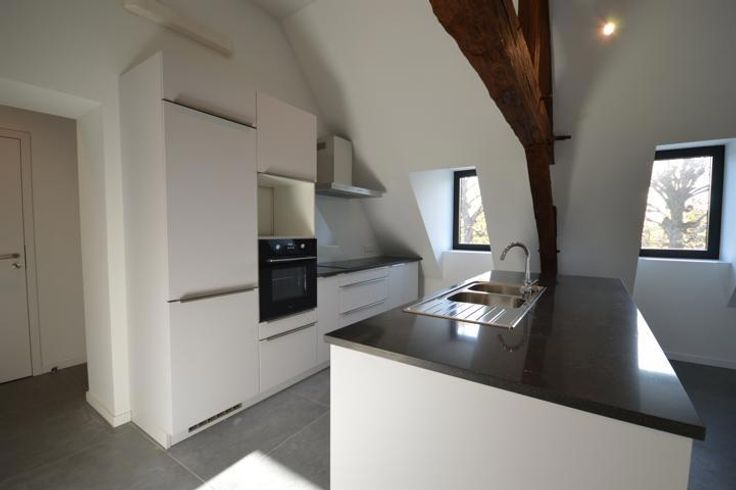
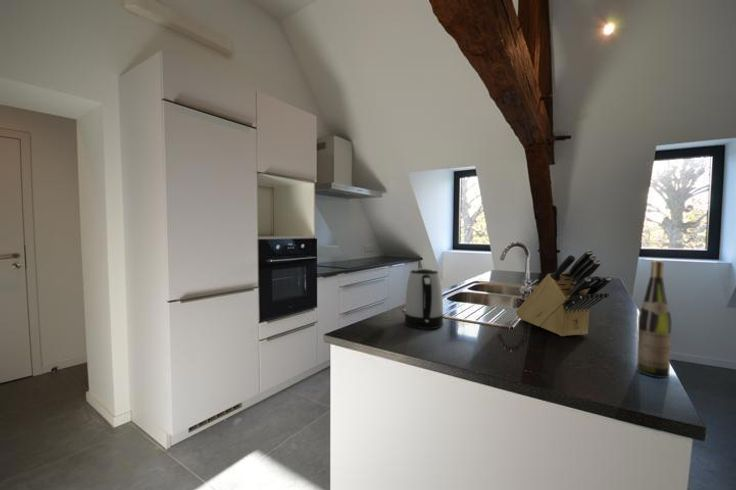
+ kettle (424, 297)
+ wine bottle (654, 317)
+ knife block (558, 289)
